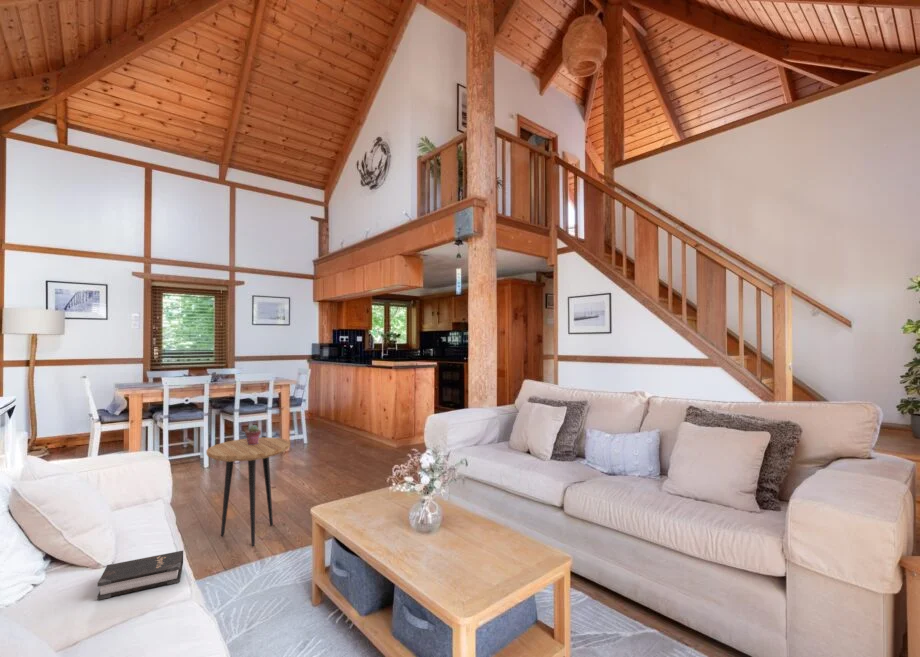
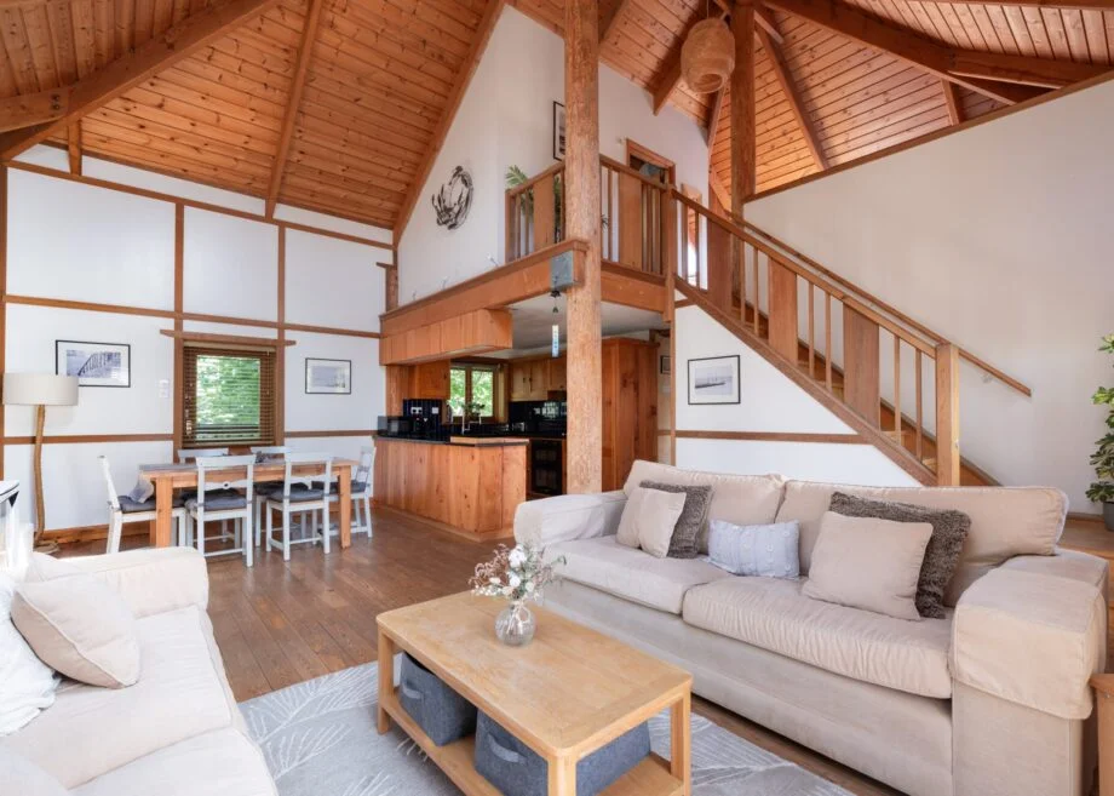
- hardback book (143, 572)
- potted succulent (253, 434)
- side table (249, 490)
